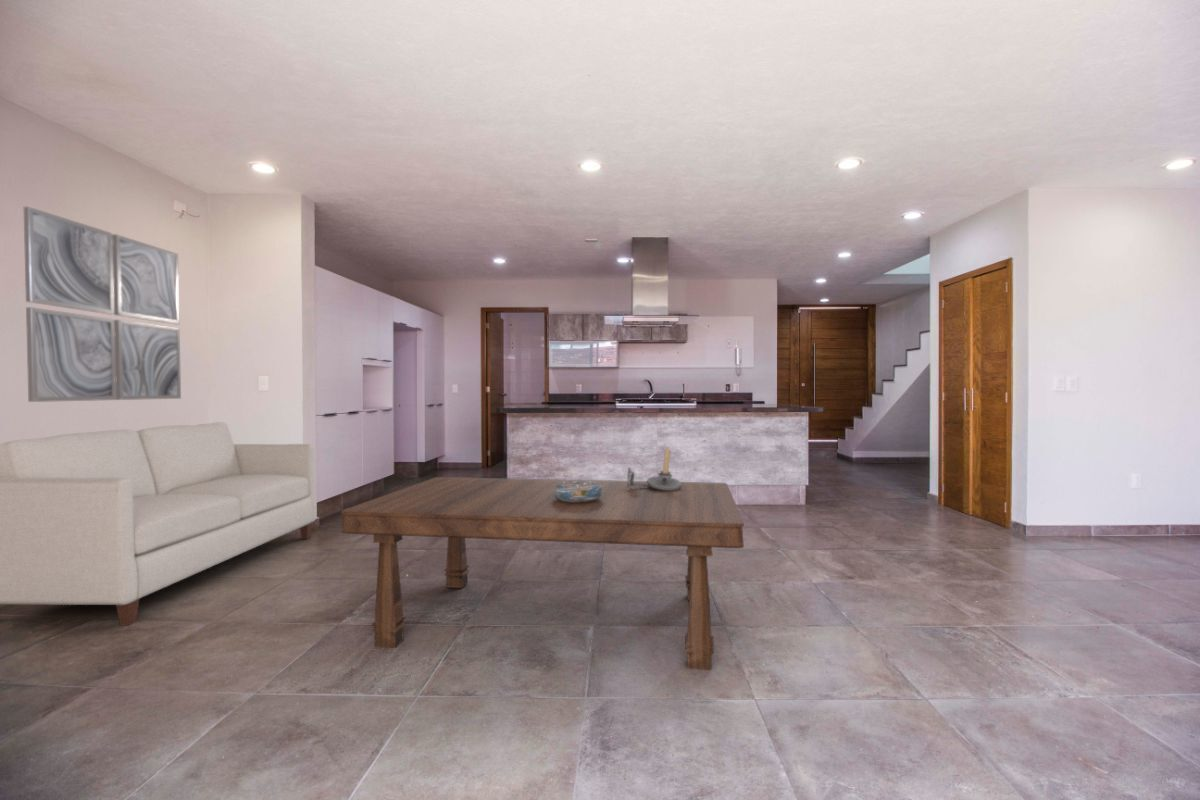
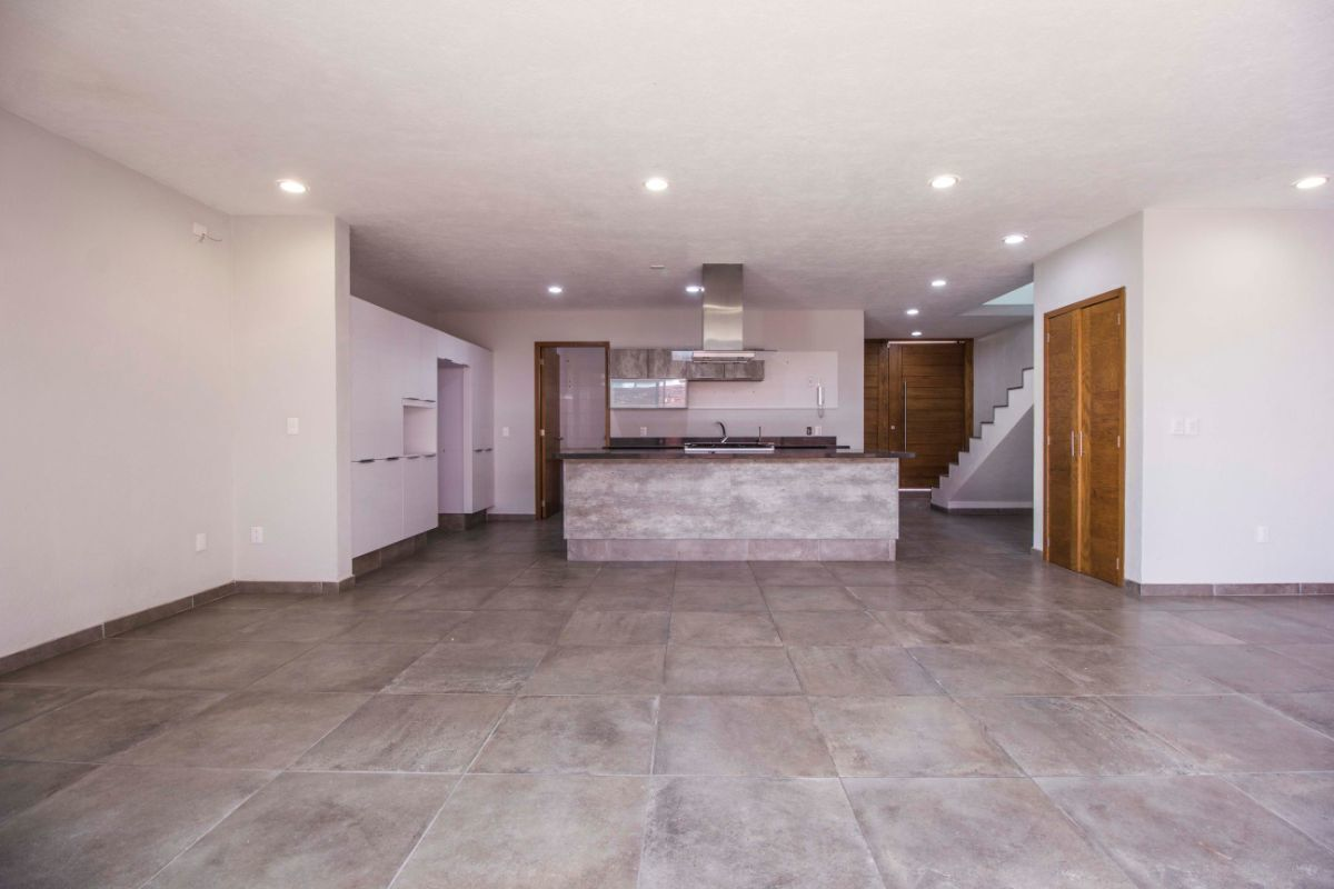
- decorative bowl (578, 490)
- wall art (113, 319)
- sofa (175, 500)
- candlestick (658, 473)
- dining table (557, 541)
